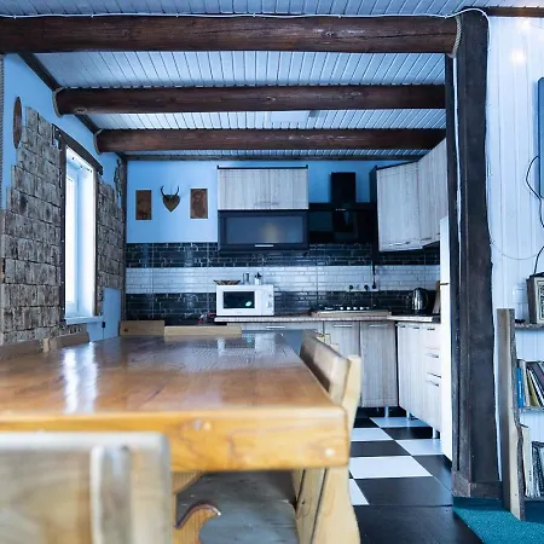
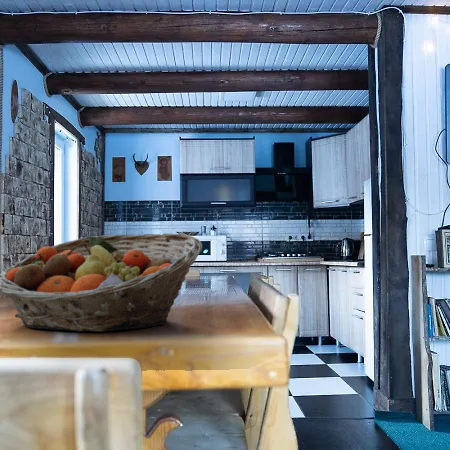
+ fruit basket (101, 276)
